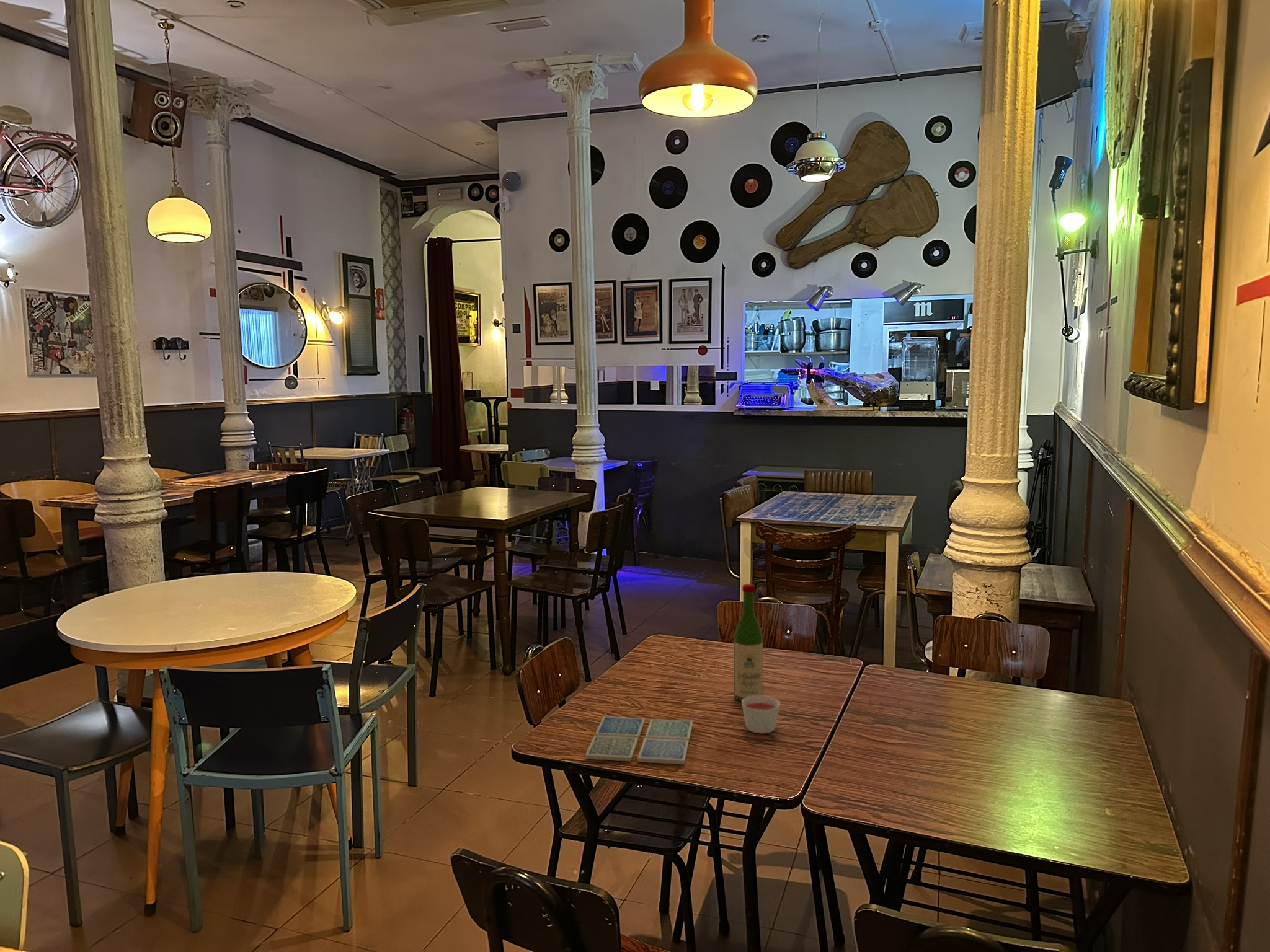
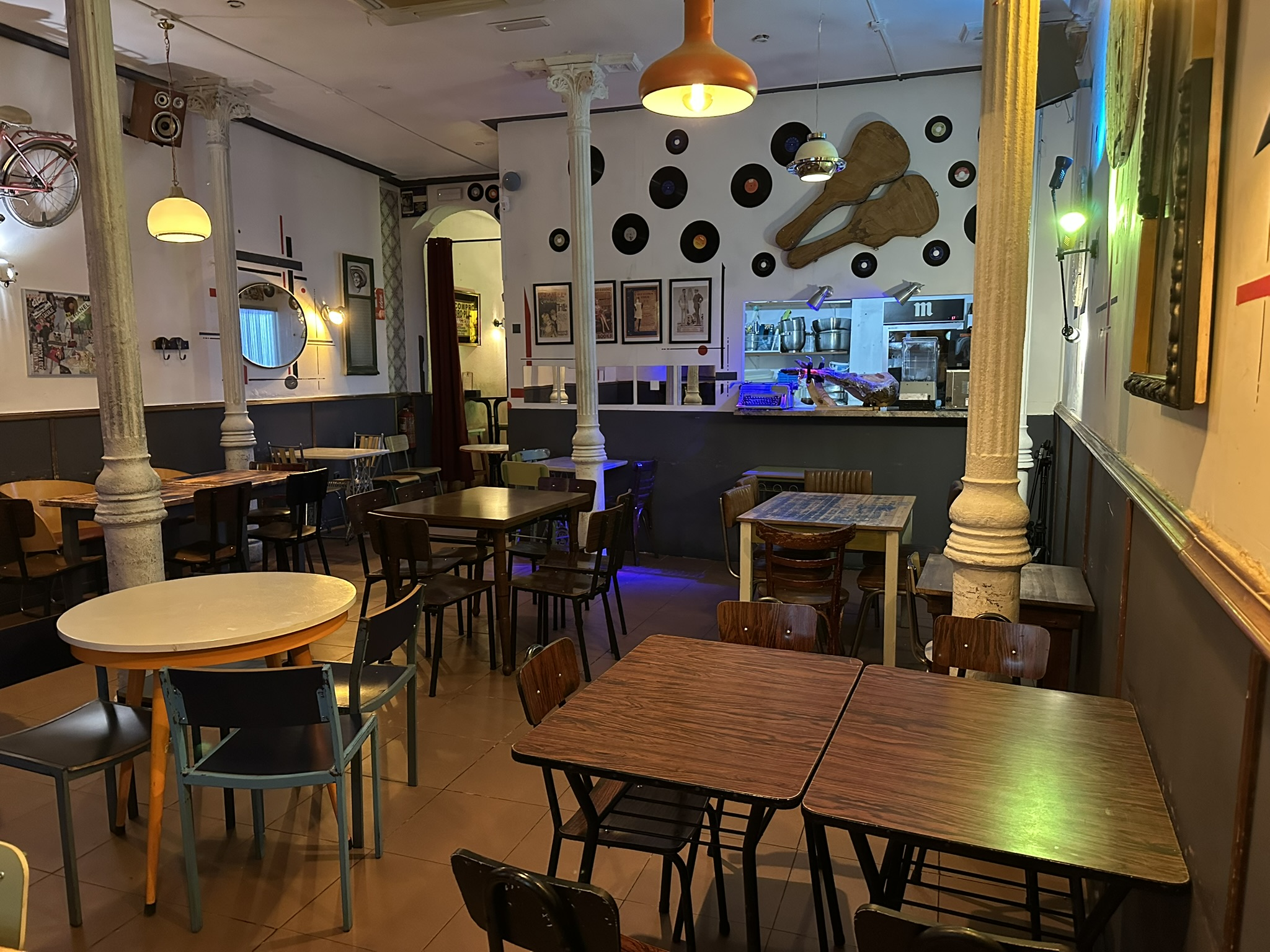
- drink coaster (644, 739)
- wine bottle (748, 641)
- candle (760, 715)
